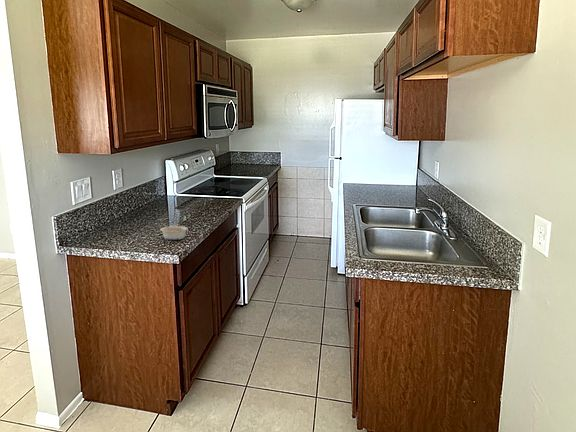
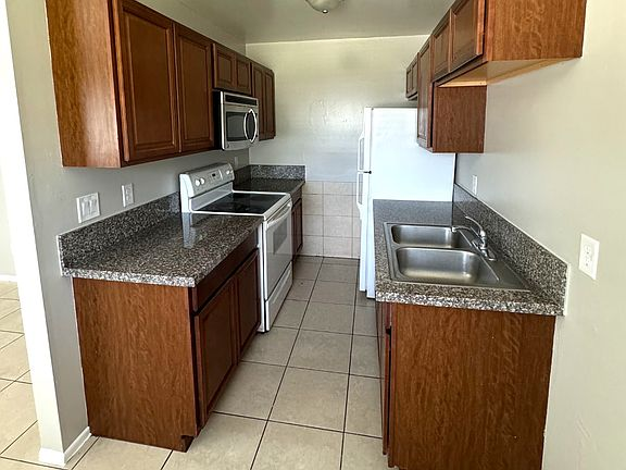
- legume (173, 232)
